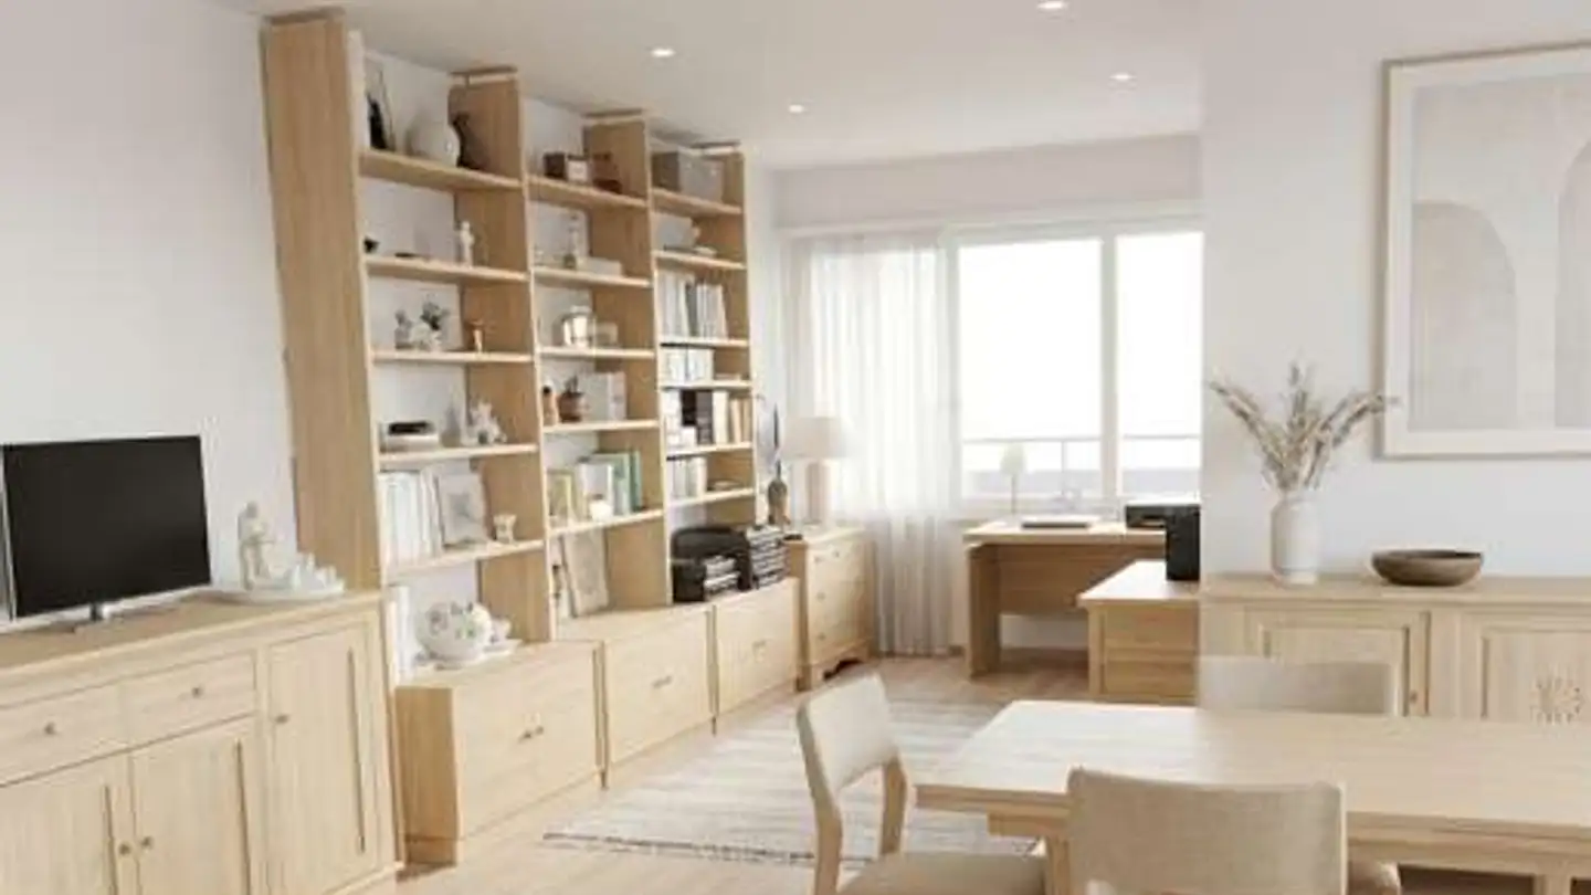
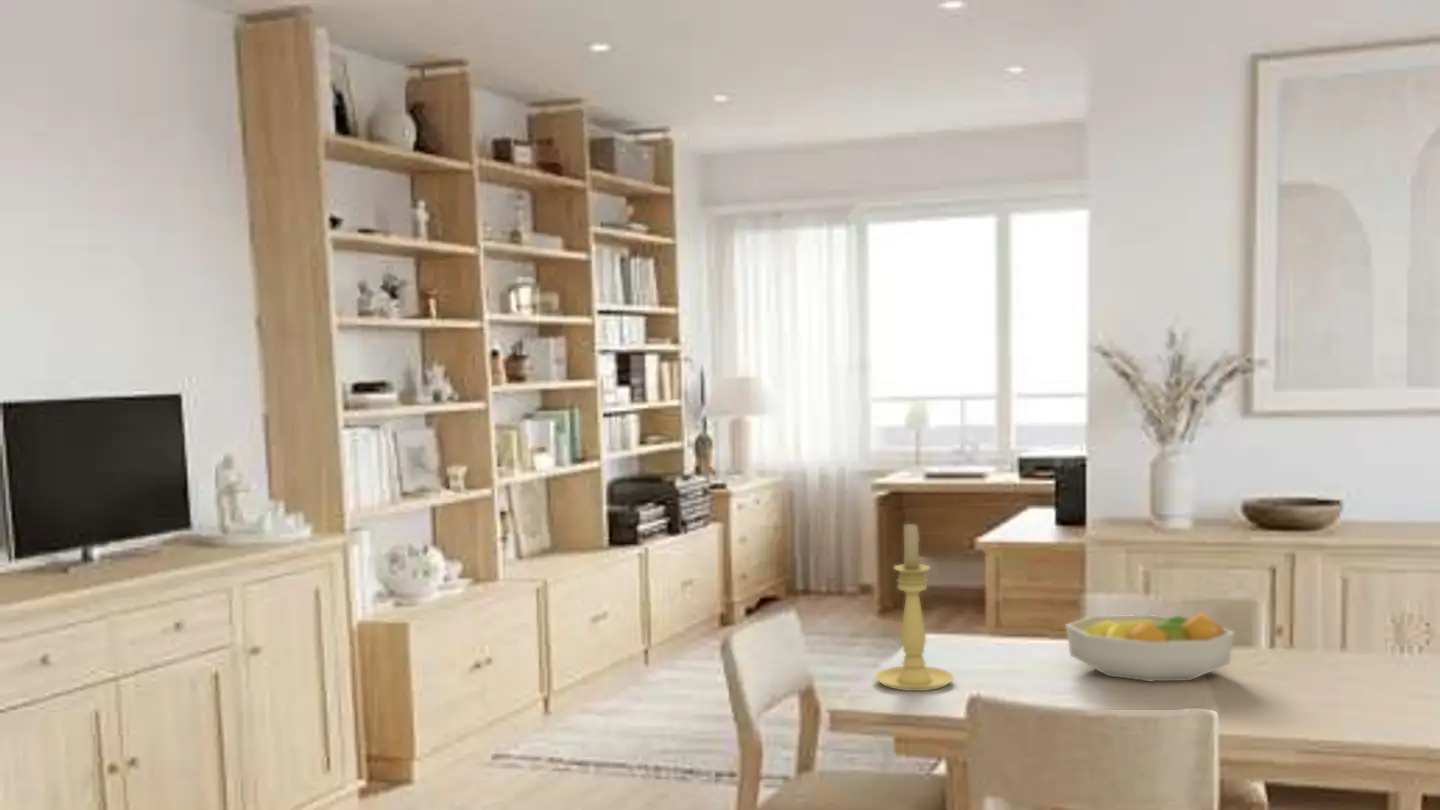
+ candle holder (912, 601)
+ fruit bowl (1148, 639)
